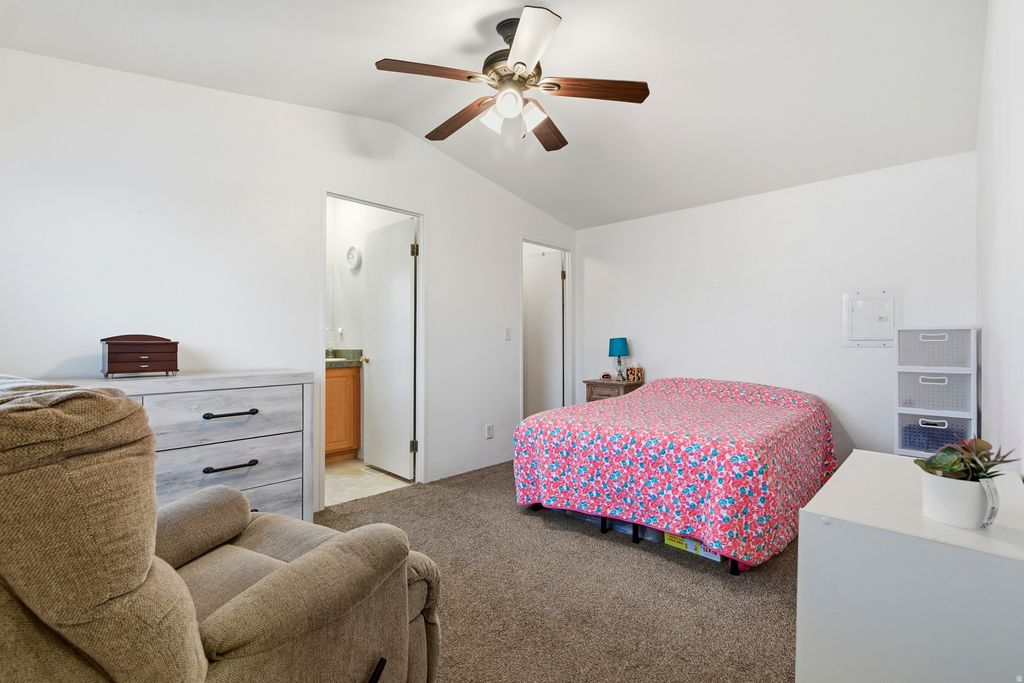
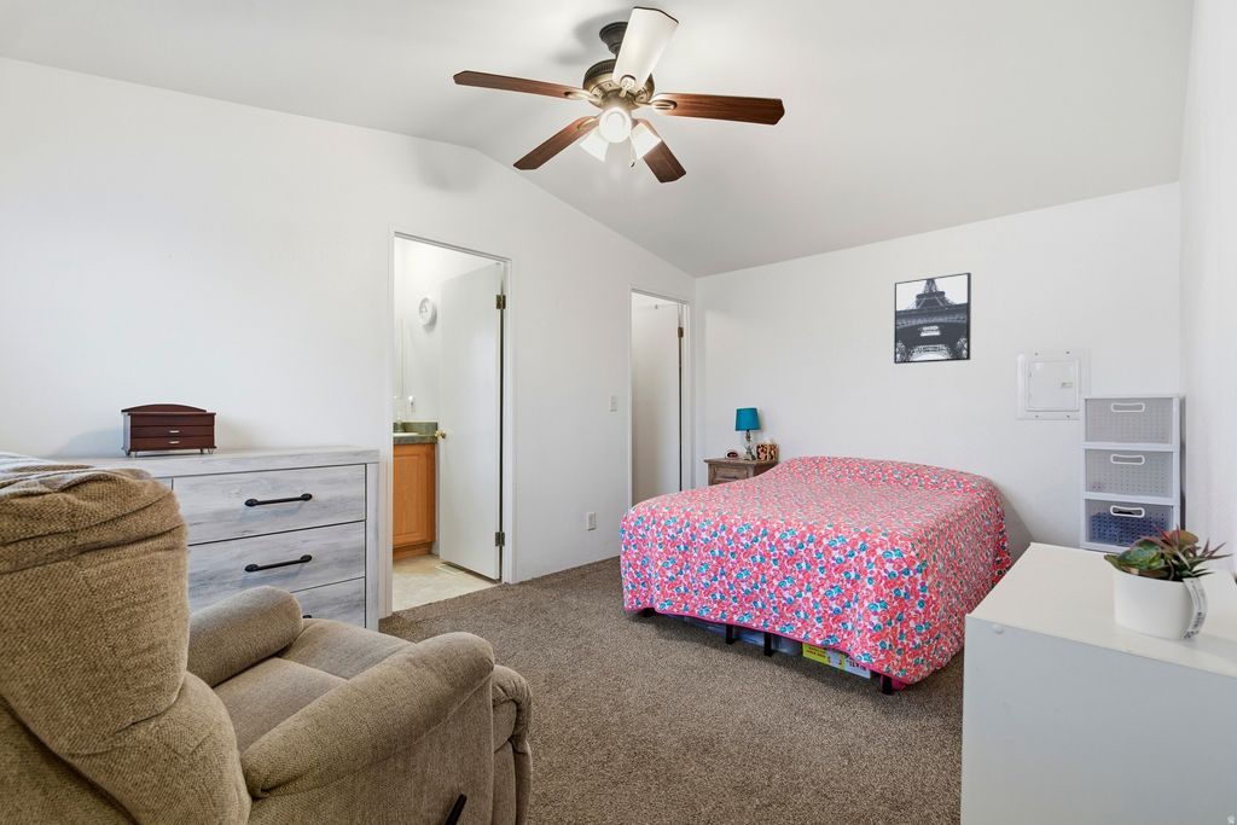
+ wall art (930, 320)
